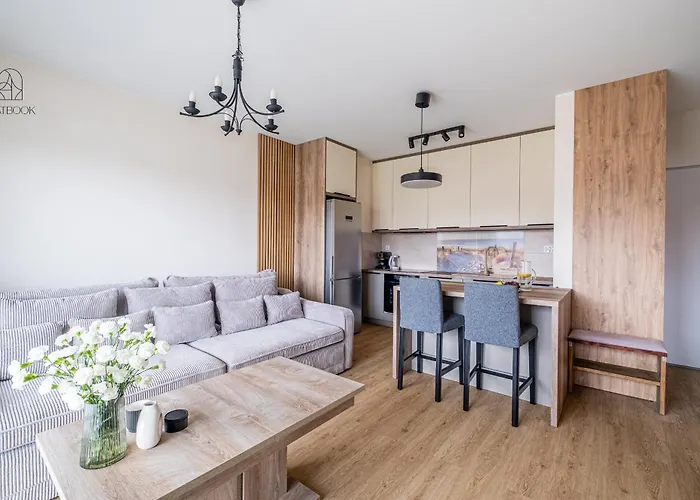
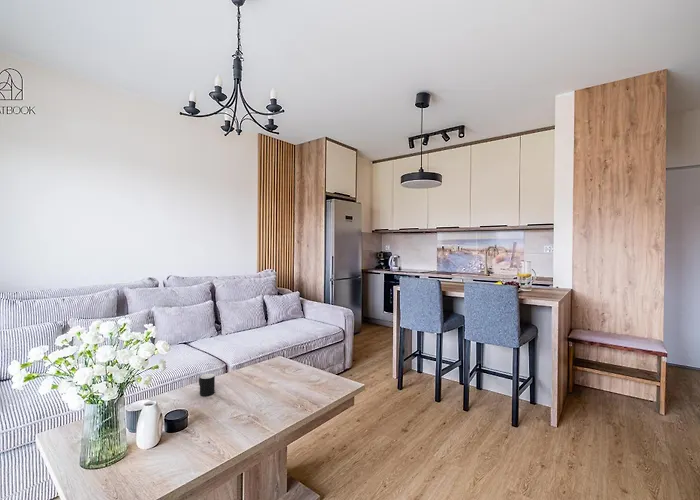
+ cup (205, 383)
